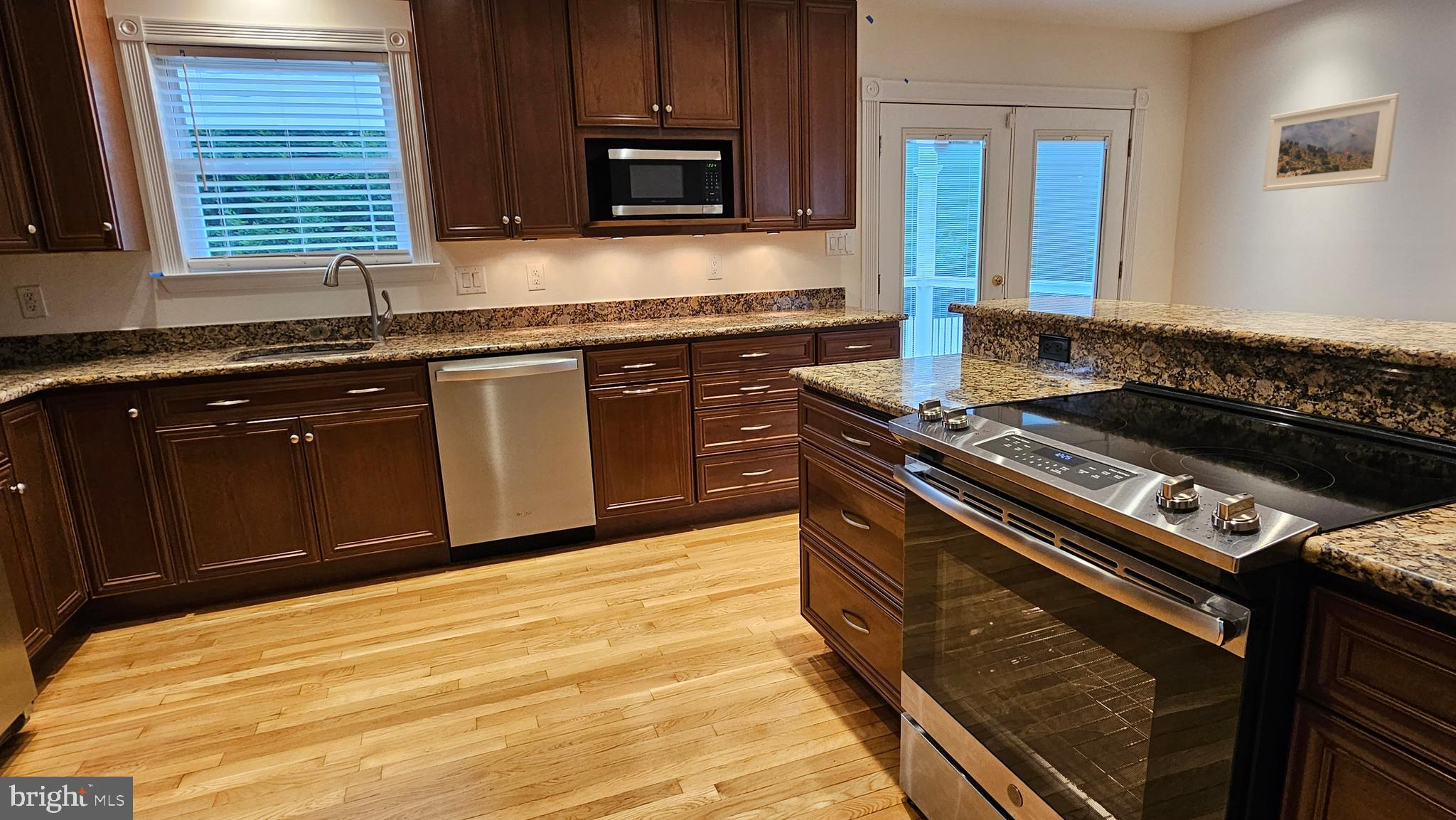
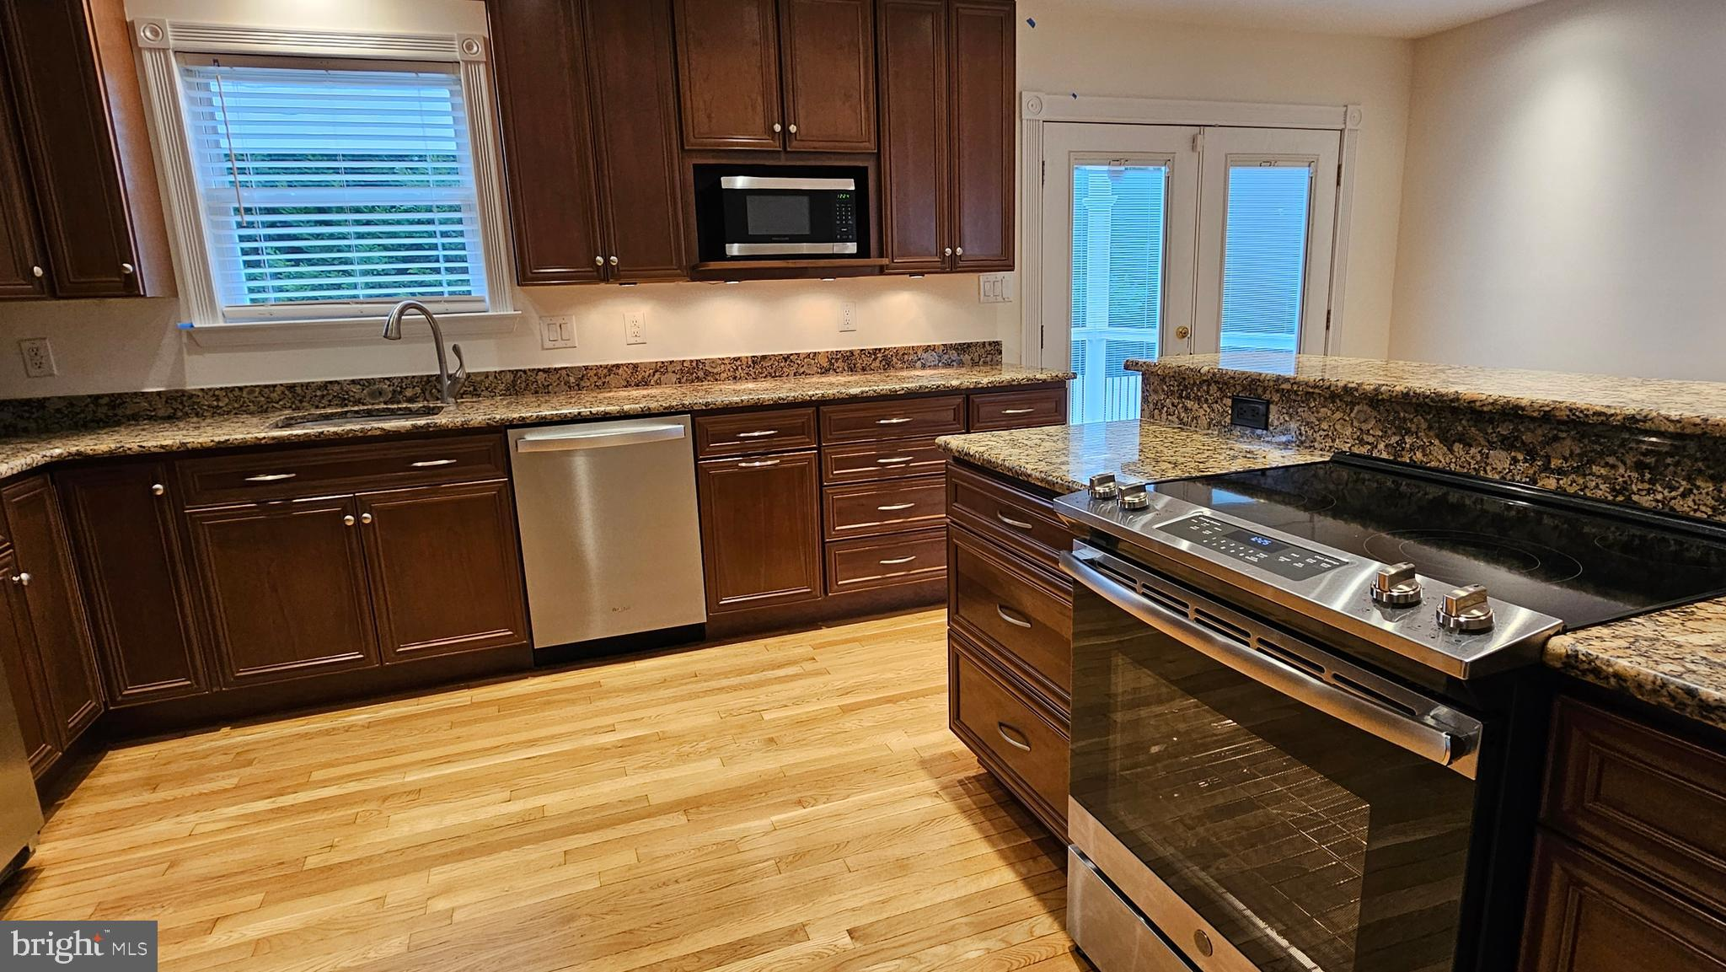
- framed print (1325, 146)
